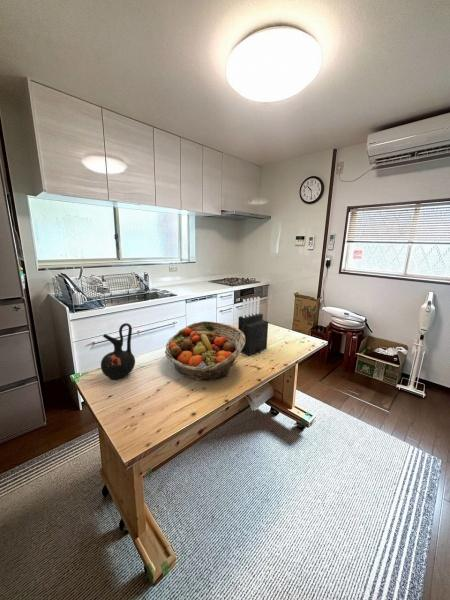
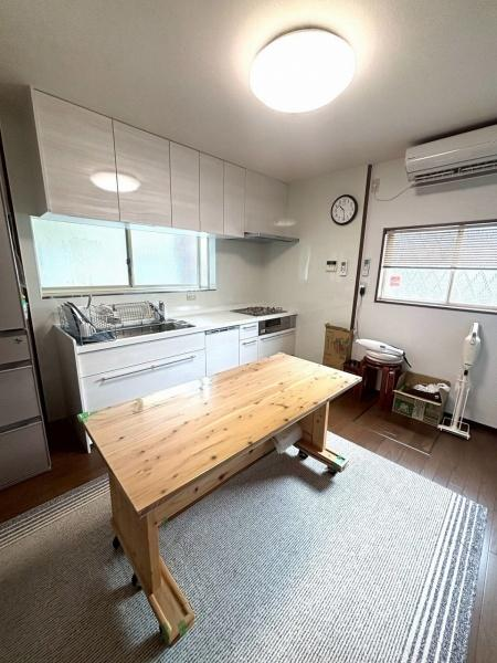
- ceramic jug (117, 351)
- knife block (254, 325)
- fruit basket (204, 348)
